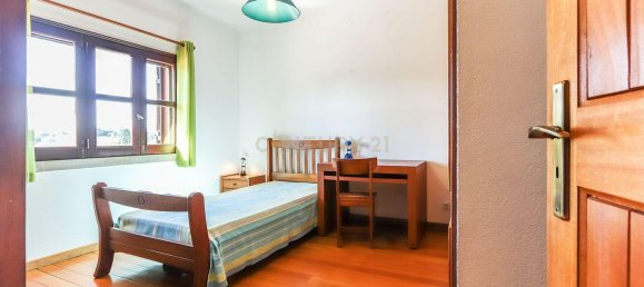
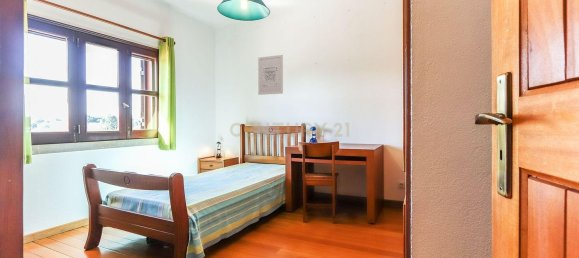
+ wall art (270, 75)
